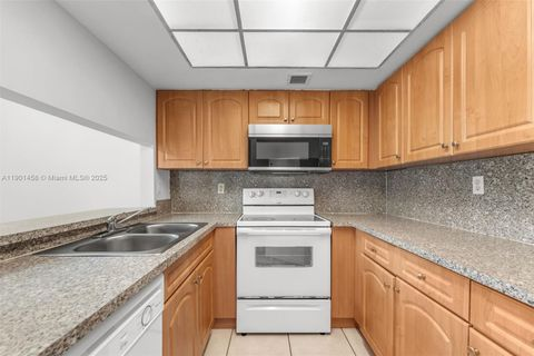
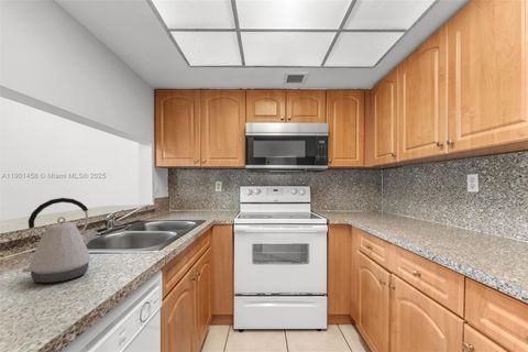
+ kettle (64, 237)
